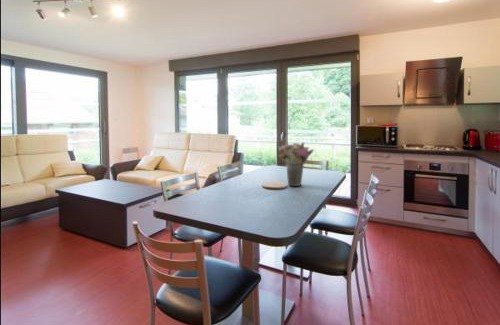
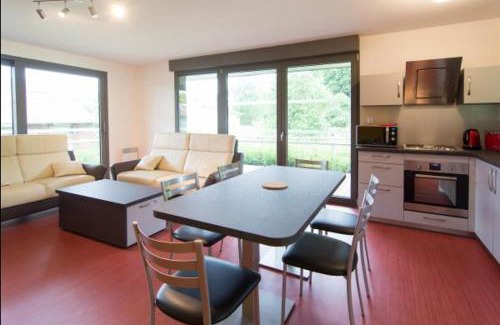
- flower bouquet (294, 163)
